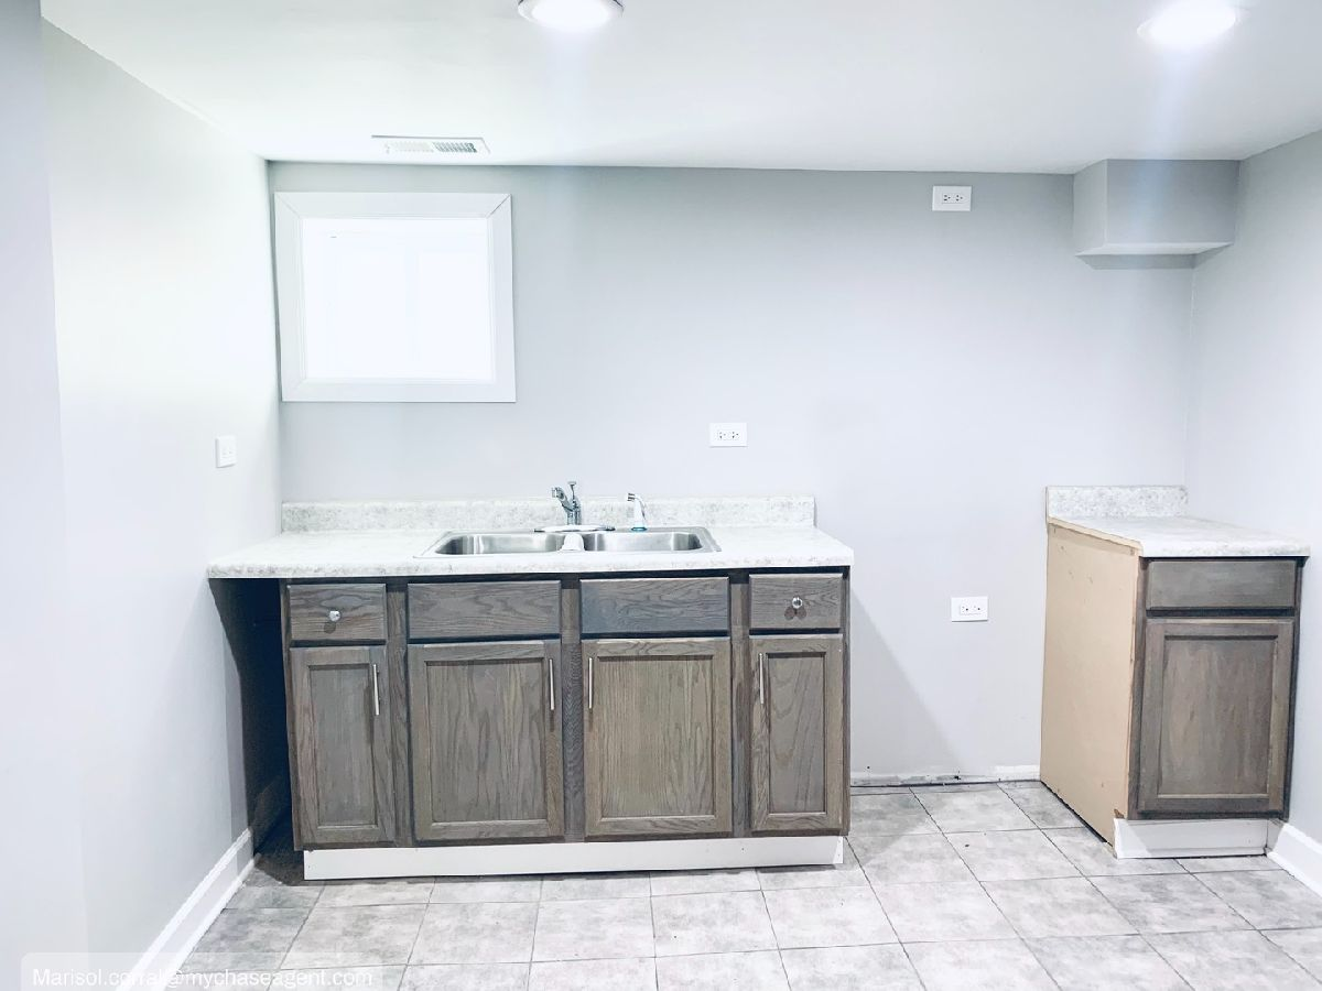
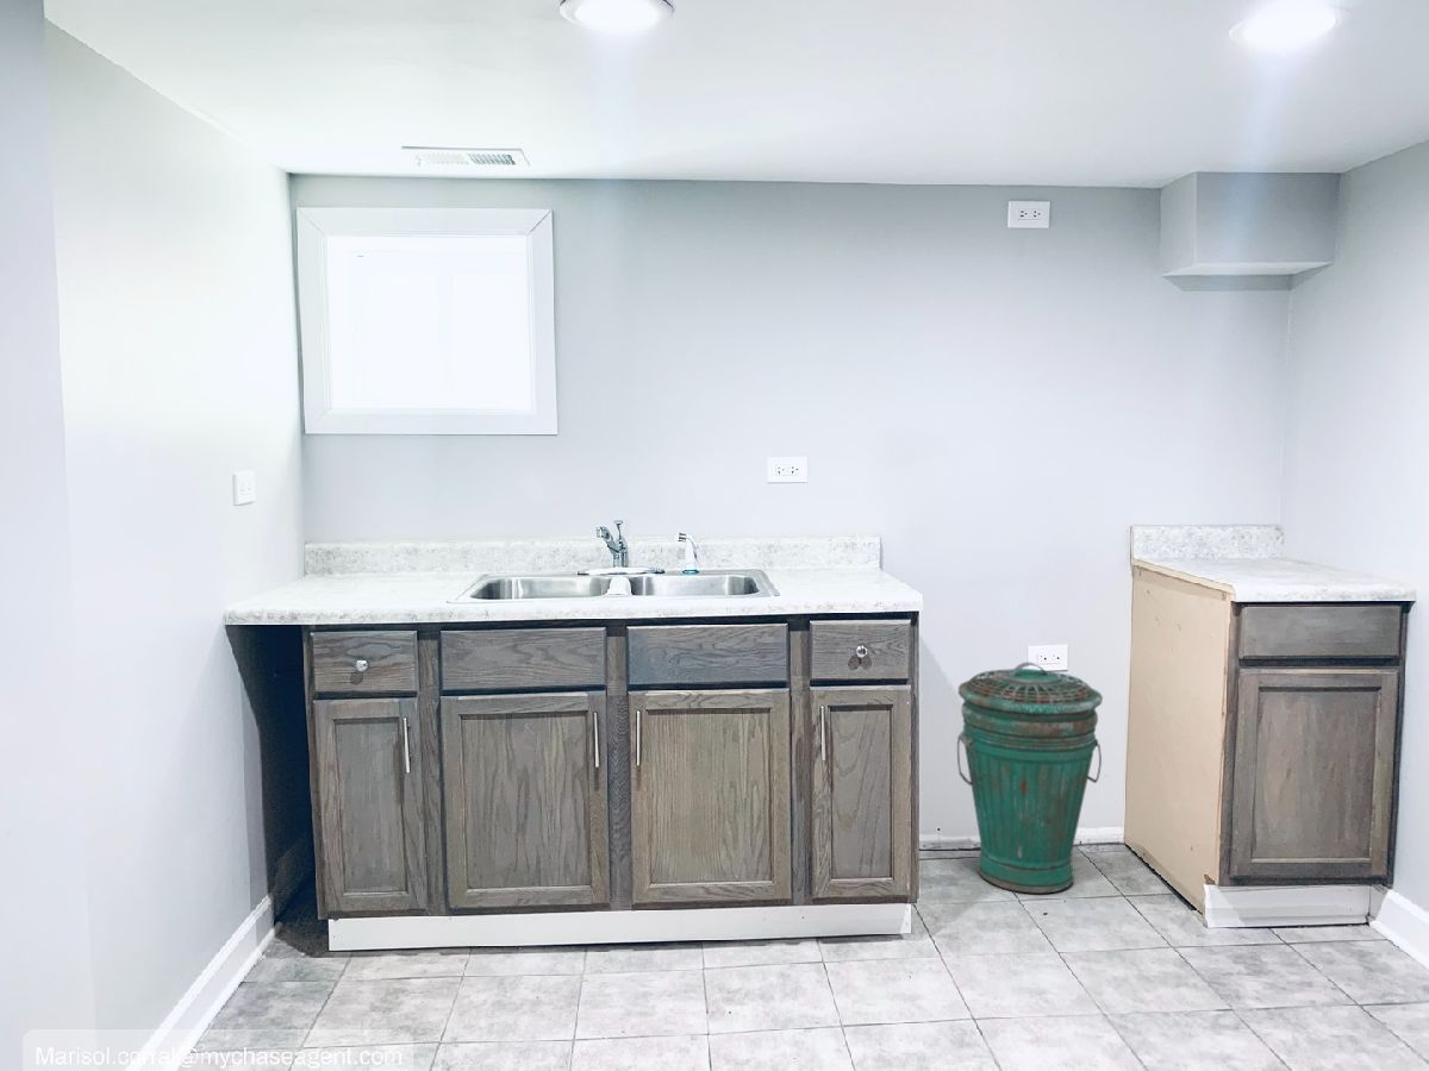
+ trash can (1026, 769)
